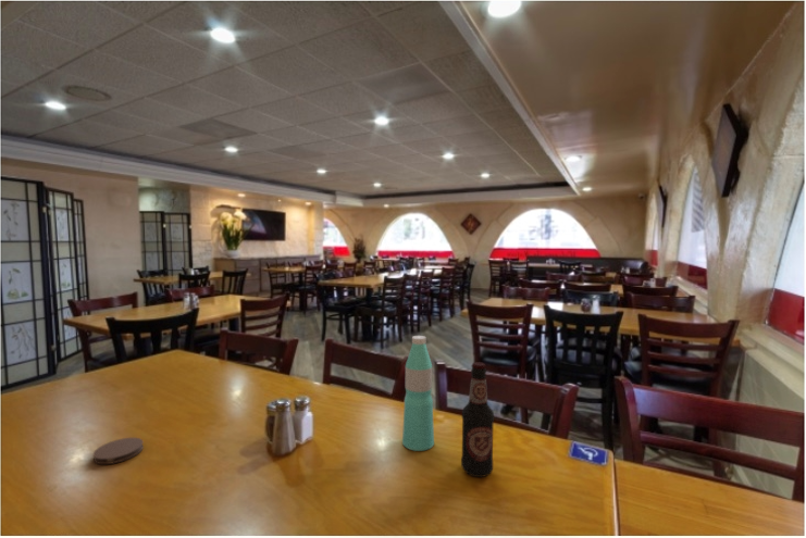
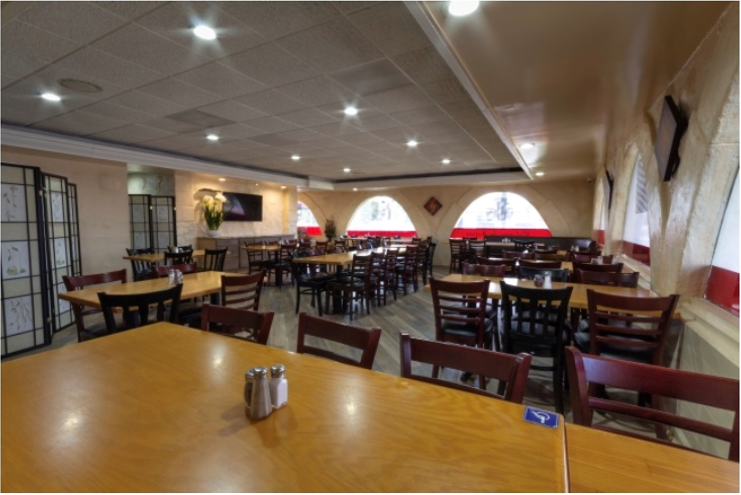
- bottle (478, 417)
- coaster (119, 450)
- water bottle (418, 390)
